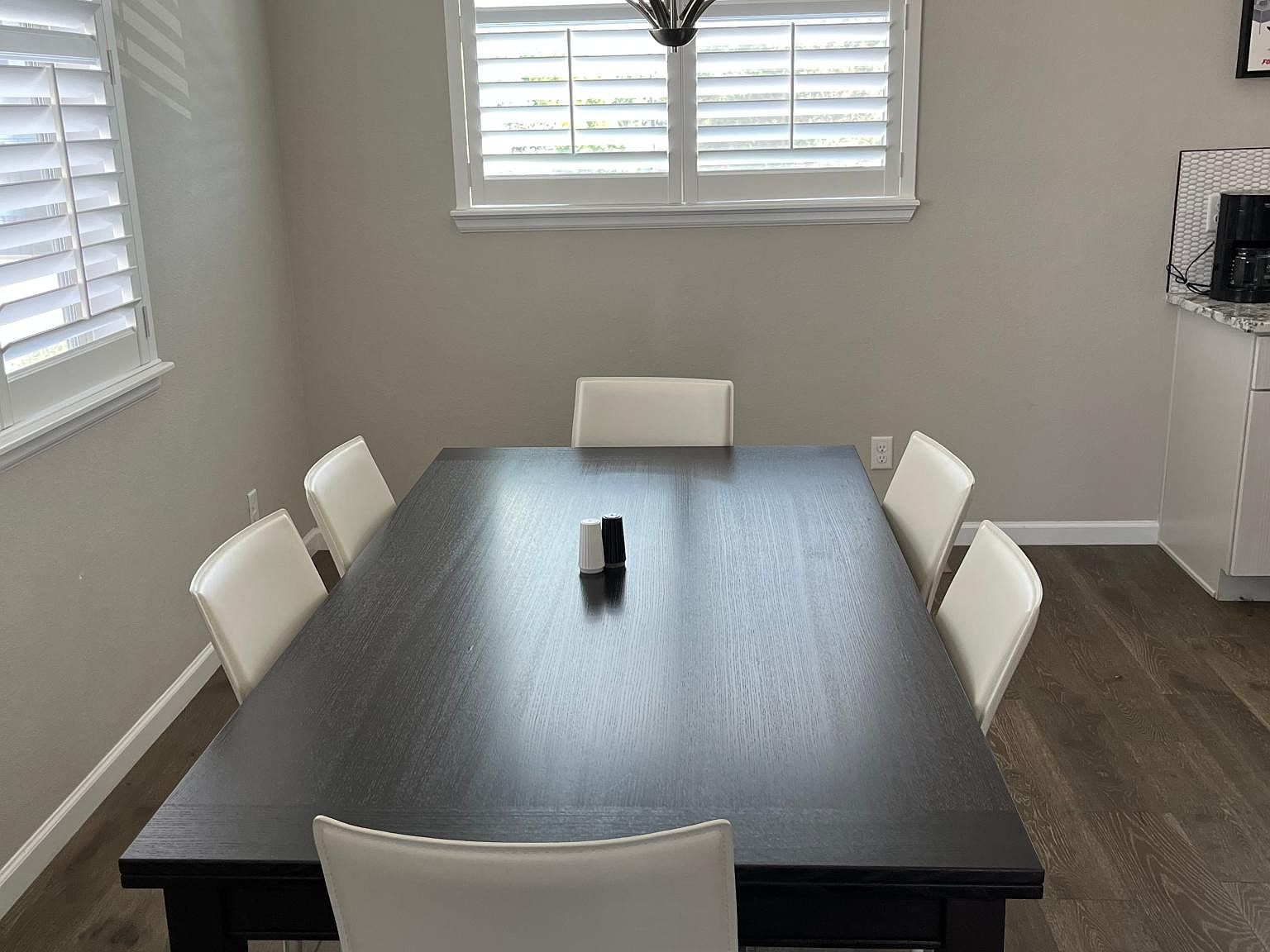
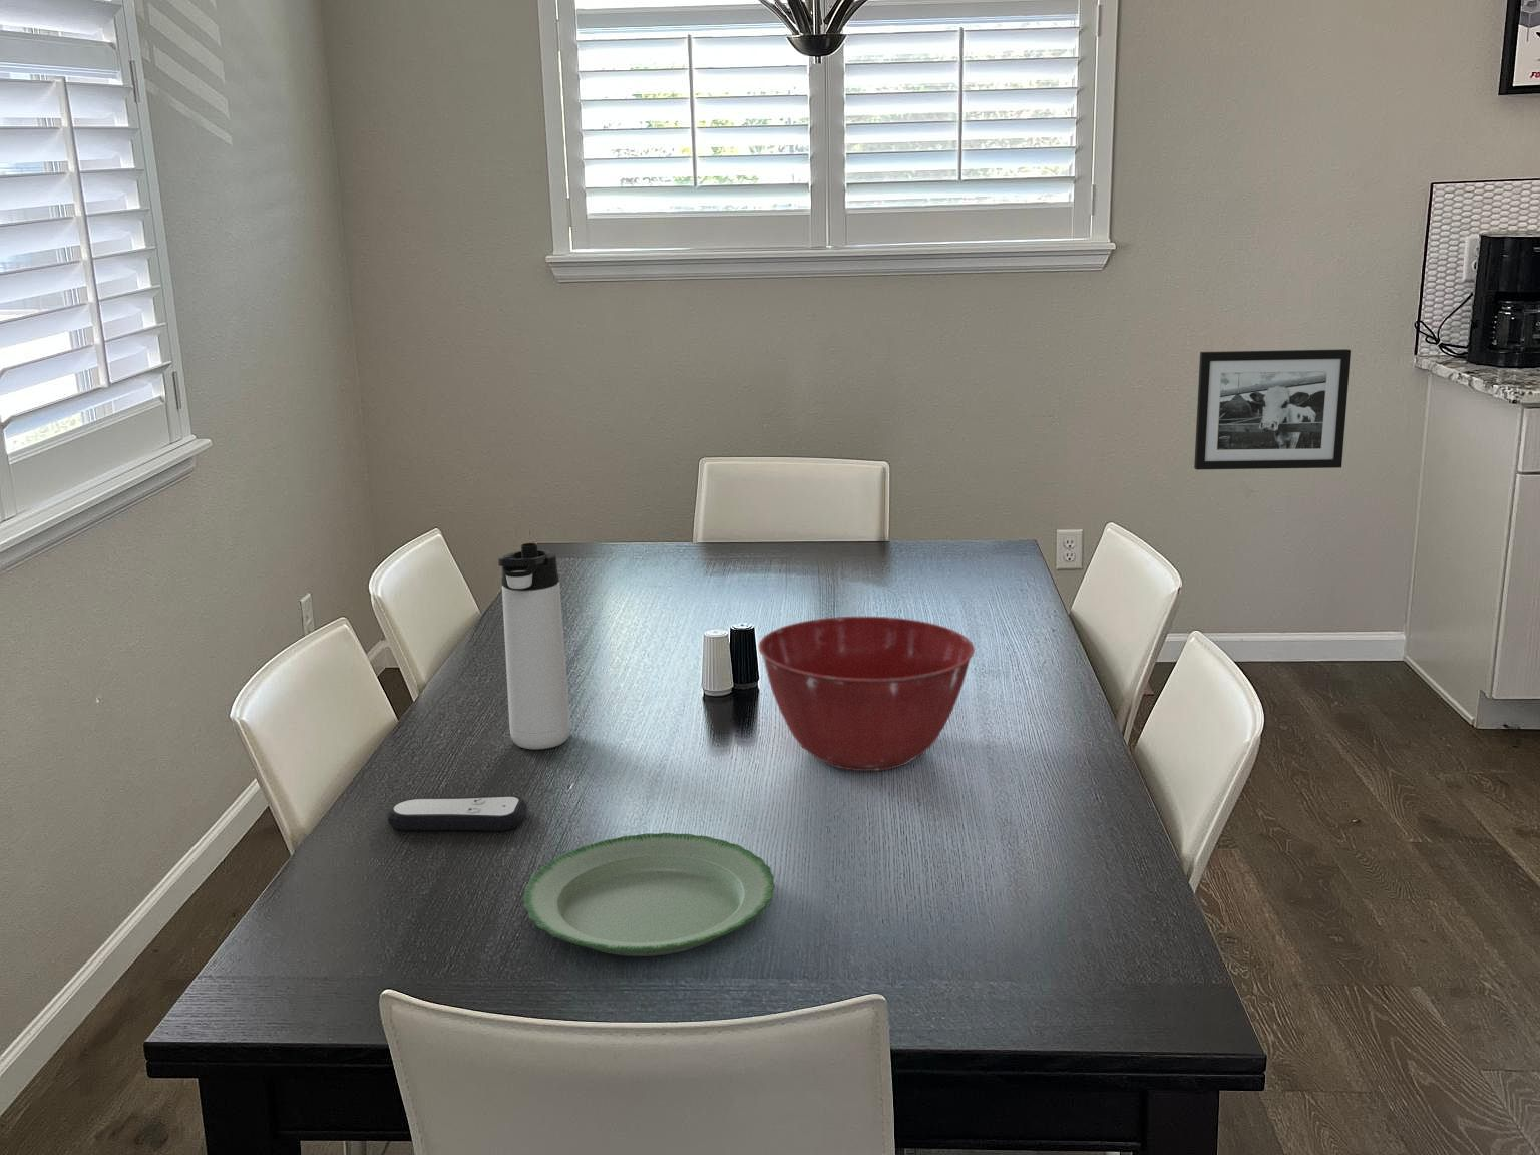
+ picture frame (1271, 410)
+ remote control (456, 812)
+ thermos bottle (530, 649)
+ mixing bowl (866, 698)
+ plate (650, 898)
